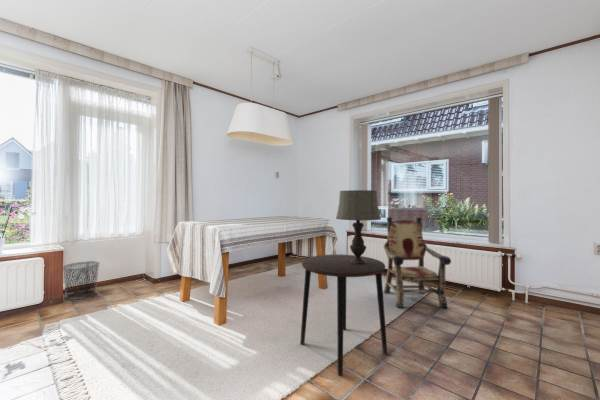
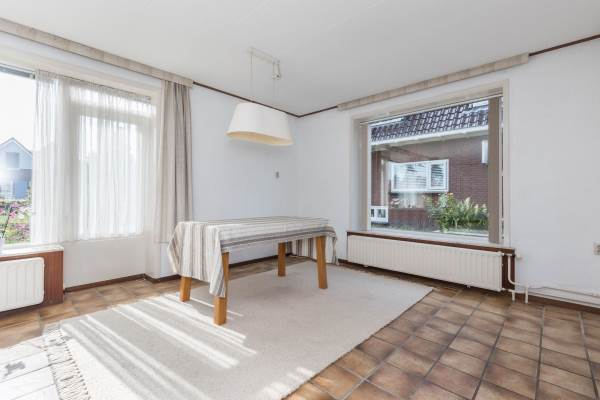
- side table (342, 305)
- table lamp (358, 226)
- waste bin (82, 279)
- armchair (412, 258)
